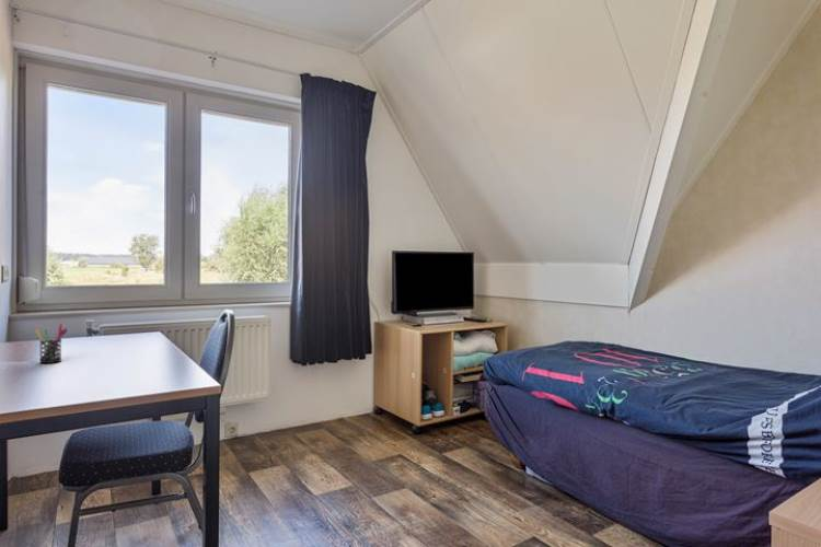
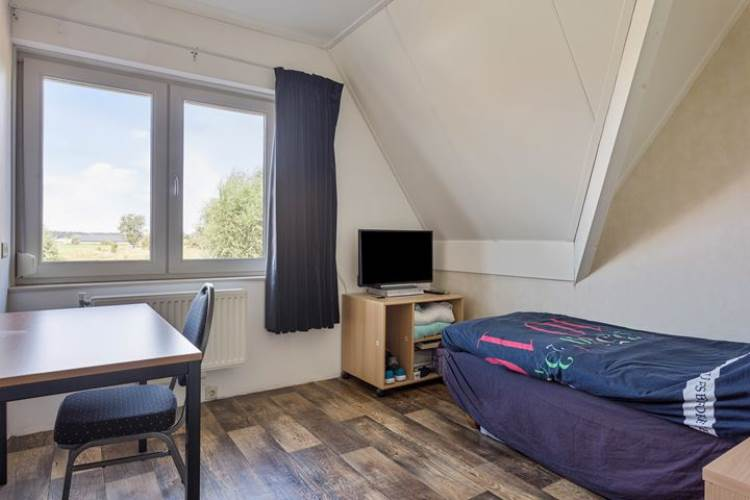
- pen holder (50, 342)
